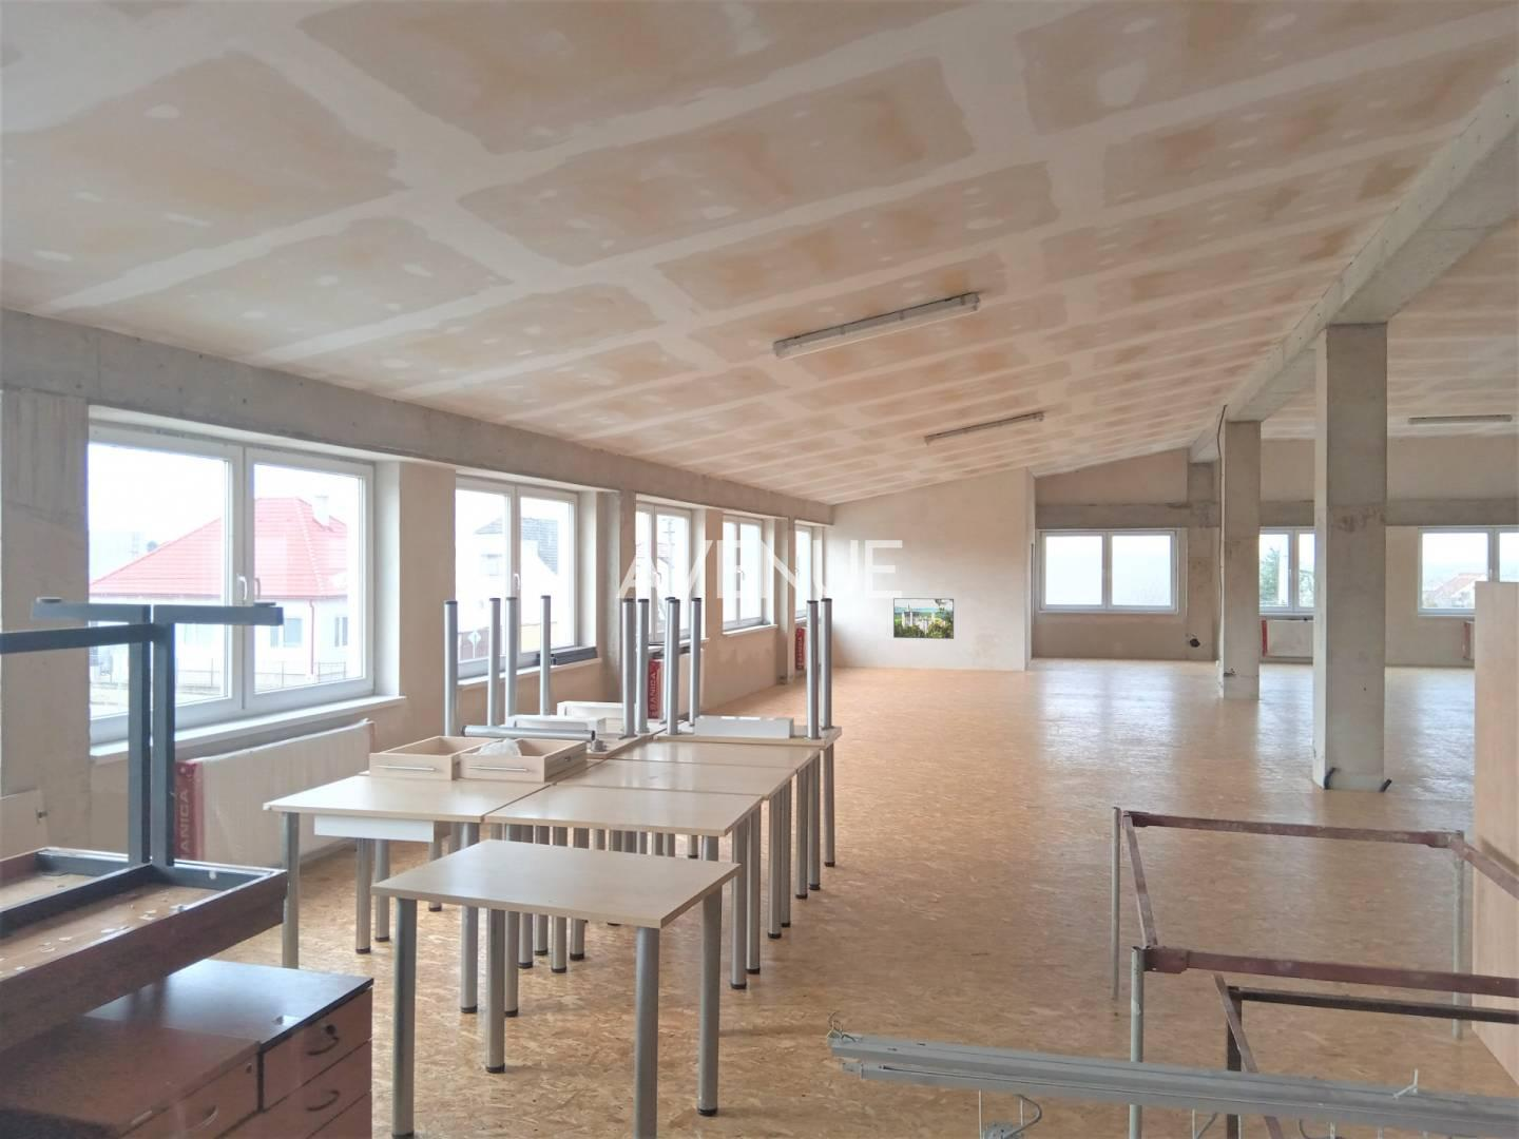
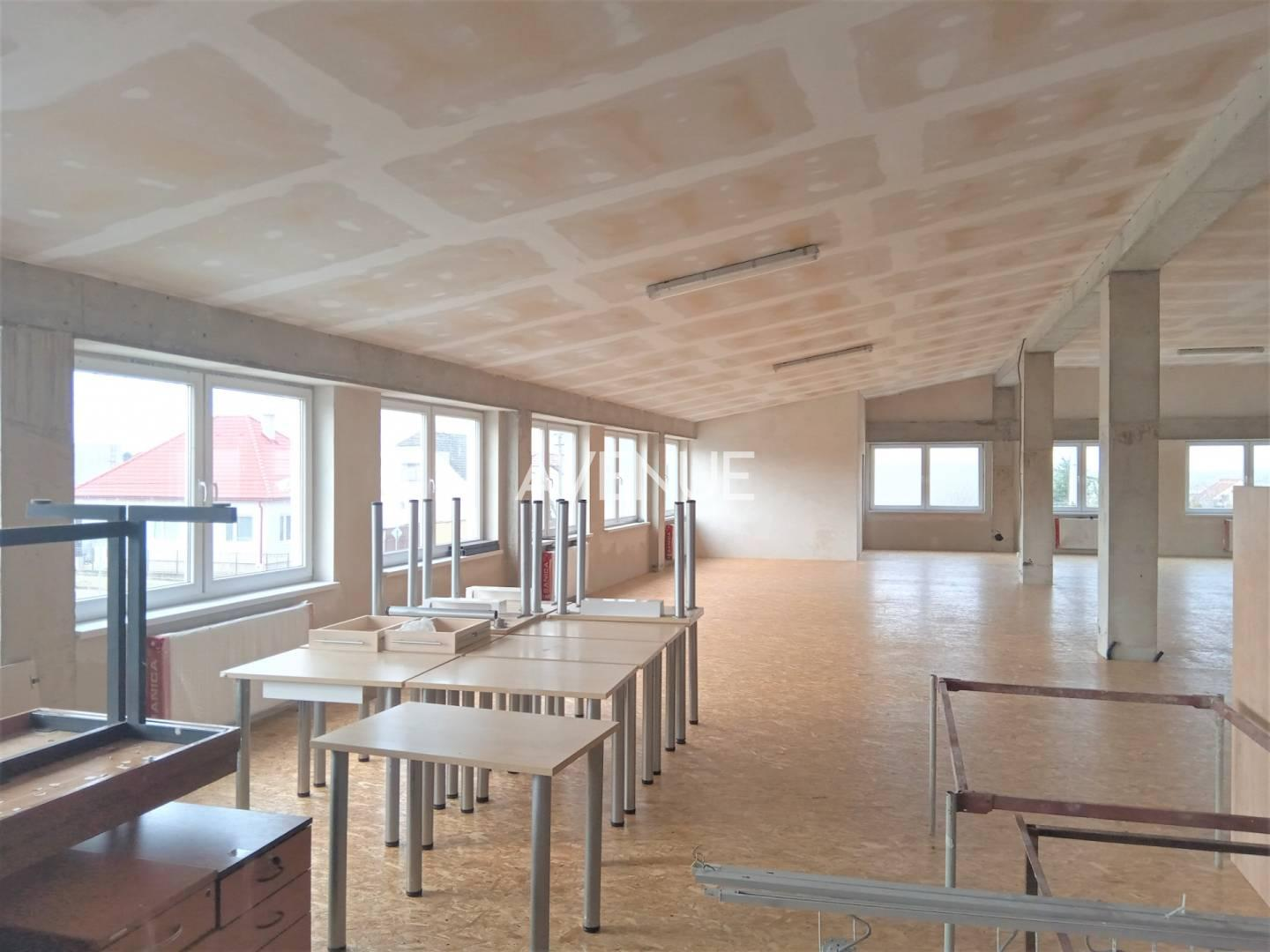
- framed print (923, 619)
